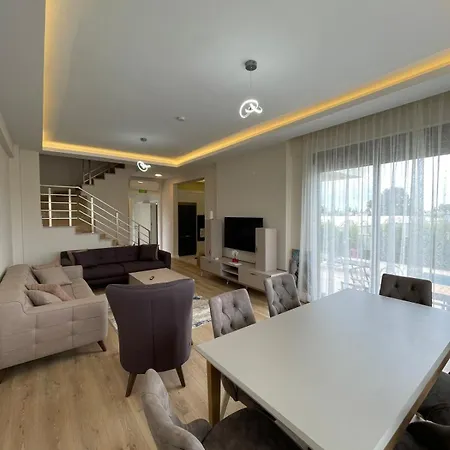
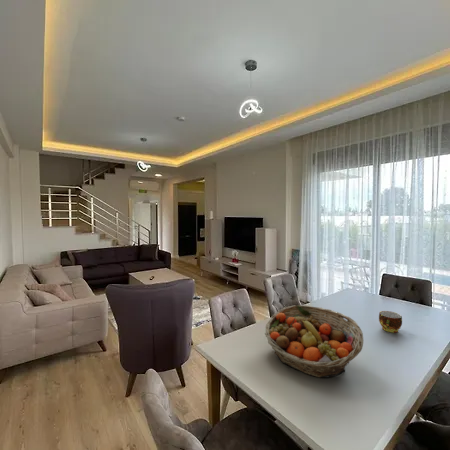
+ fruit basket (310, 337)
+ cup (390, 322)
